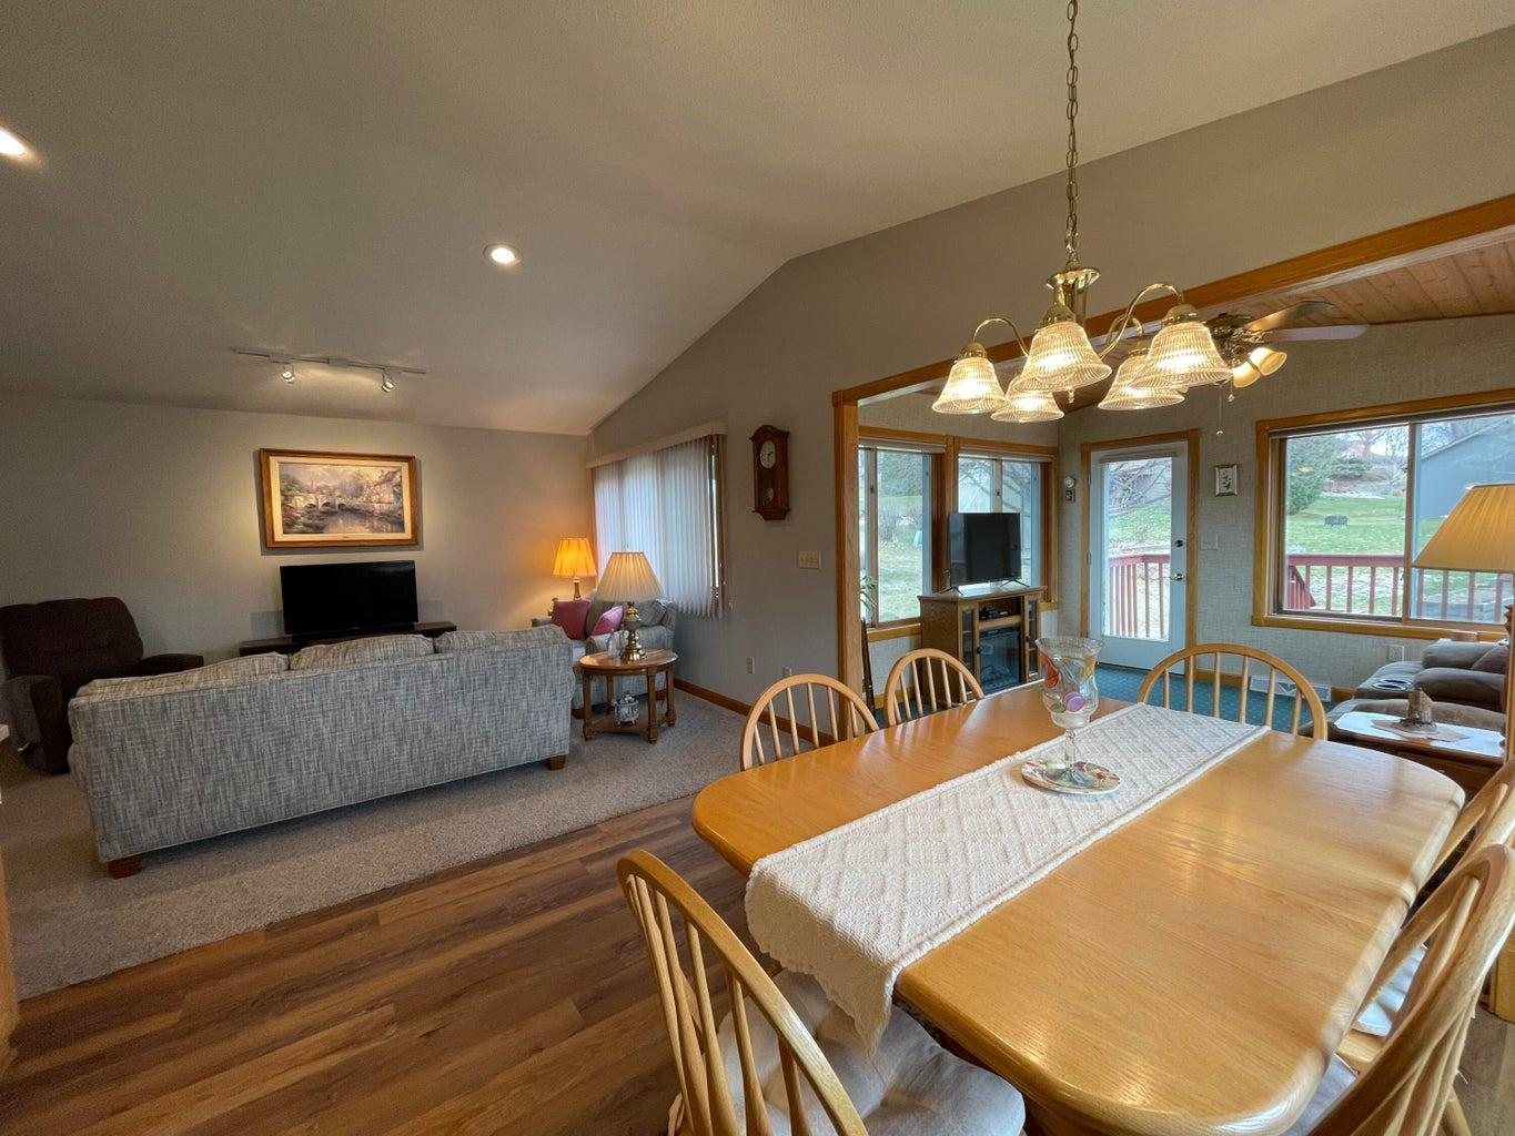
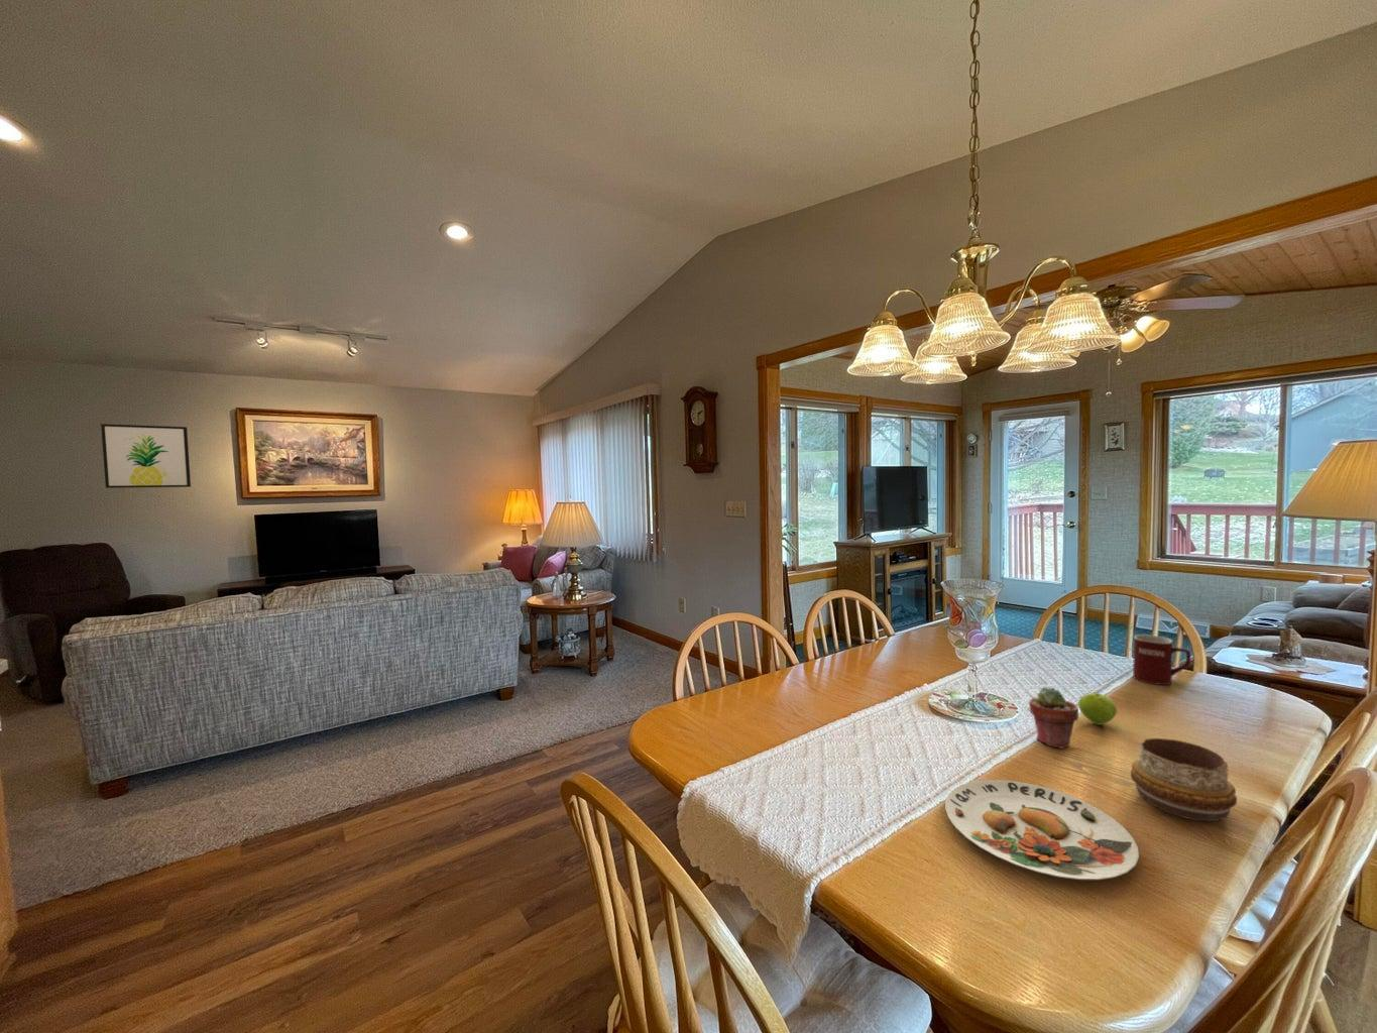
+ apple (1097, 705)
+ plate (1034, 825)
+ mug (1161, 661)
+ wall art (148, 456)
+ potted succulent (1053, 714)
+ decorative bowl (1182, 778)
